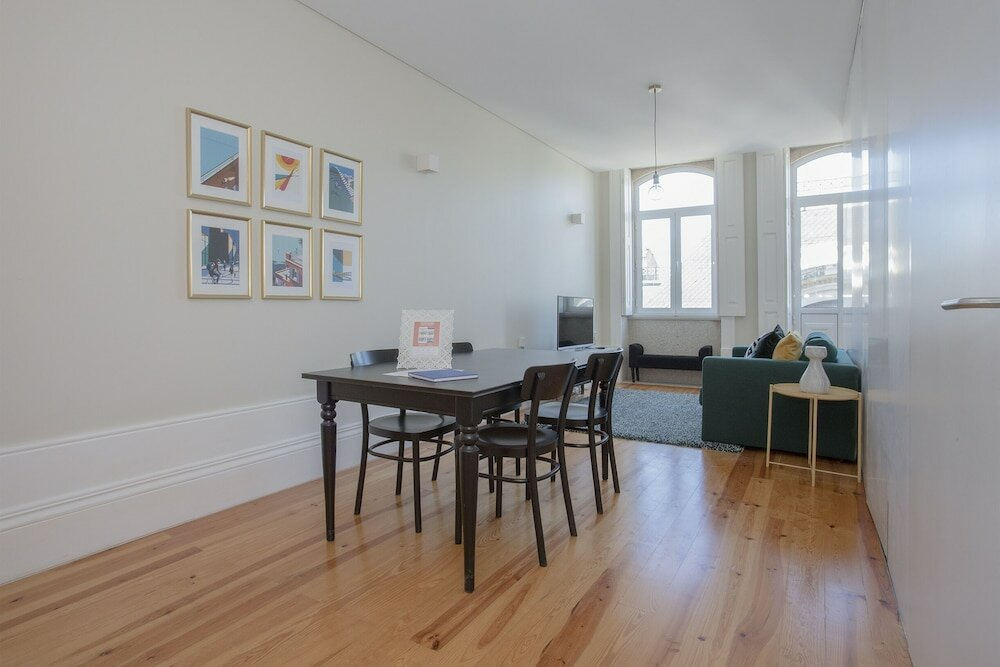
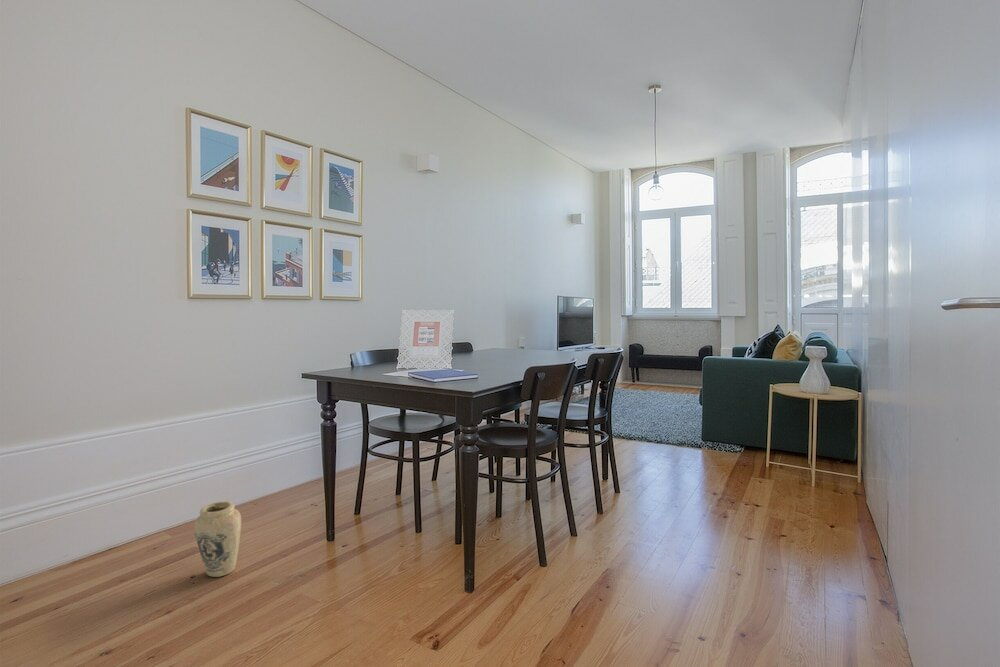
+ vase (218, 539)
